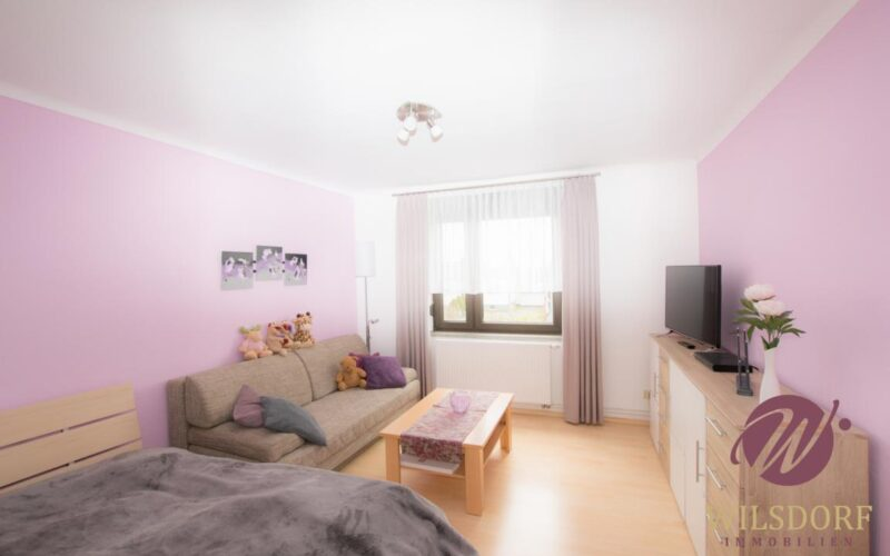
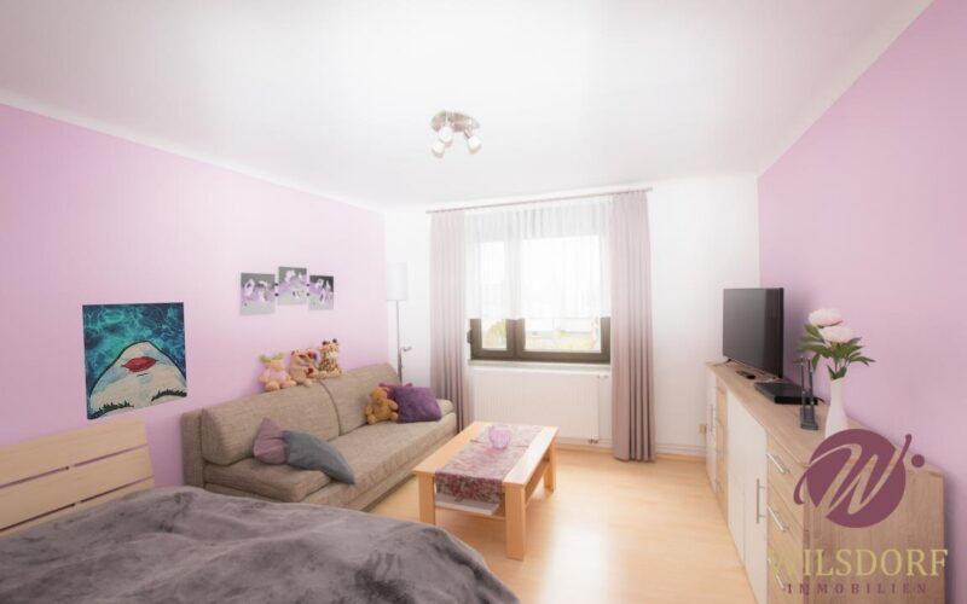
+ wall art (139, 355)
